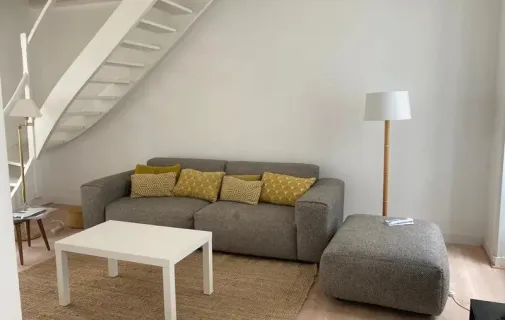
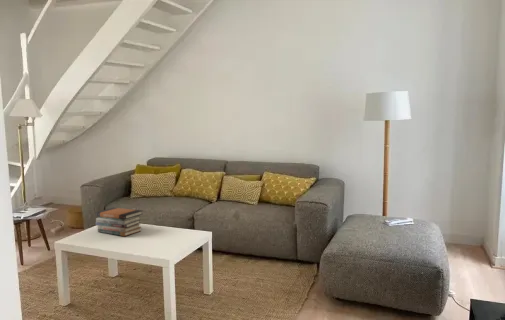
+ book stack (119, 221)
